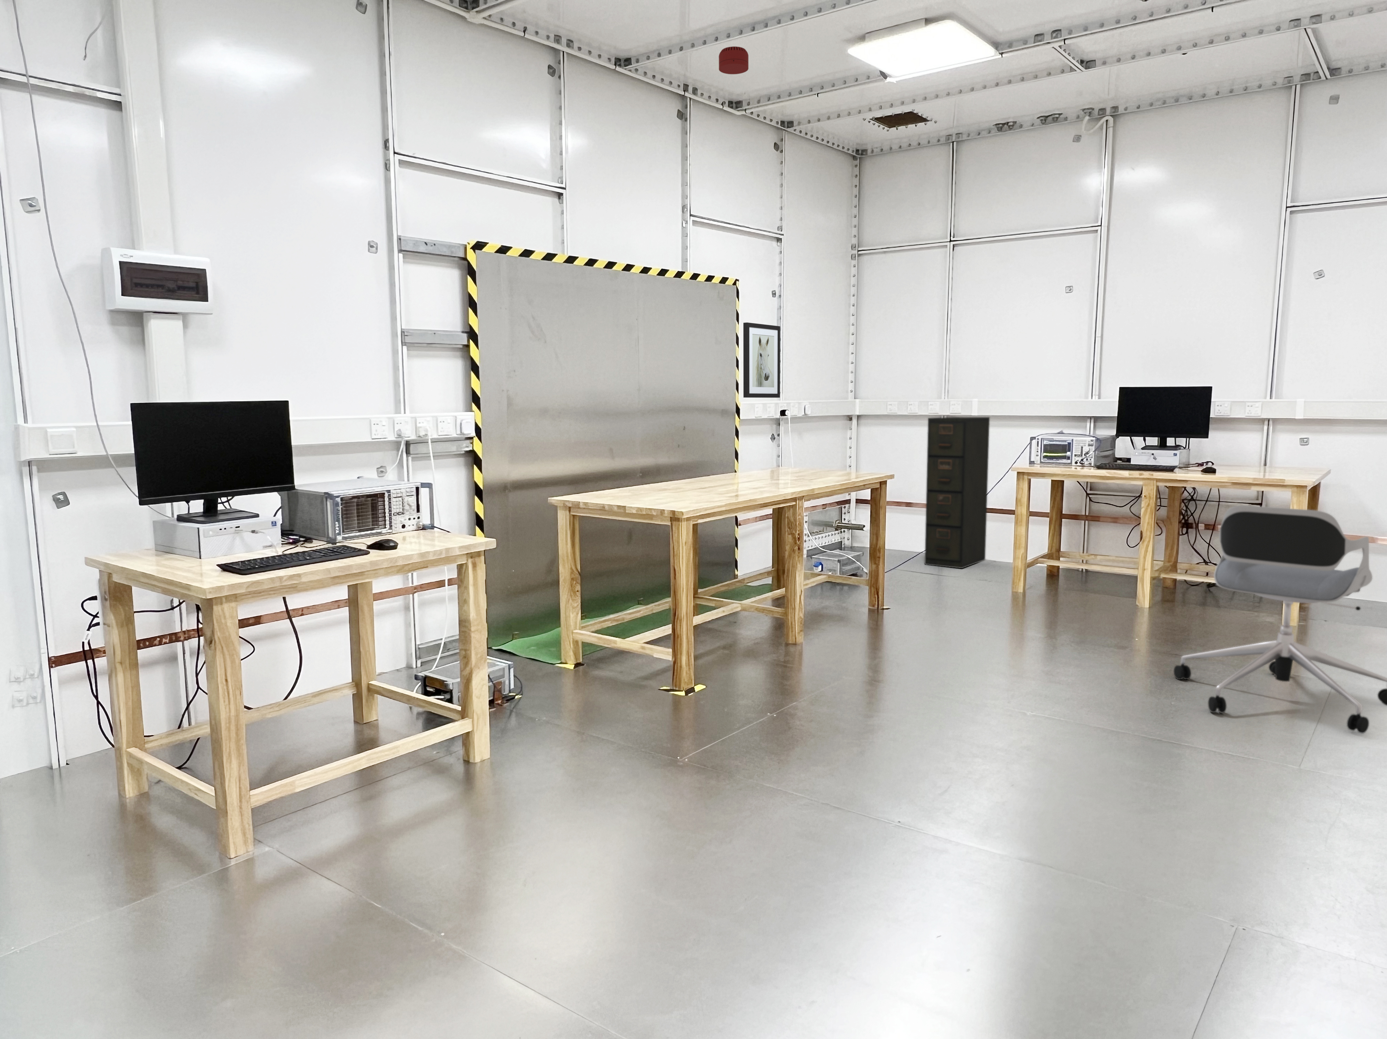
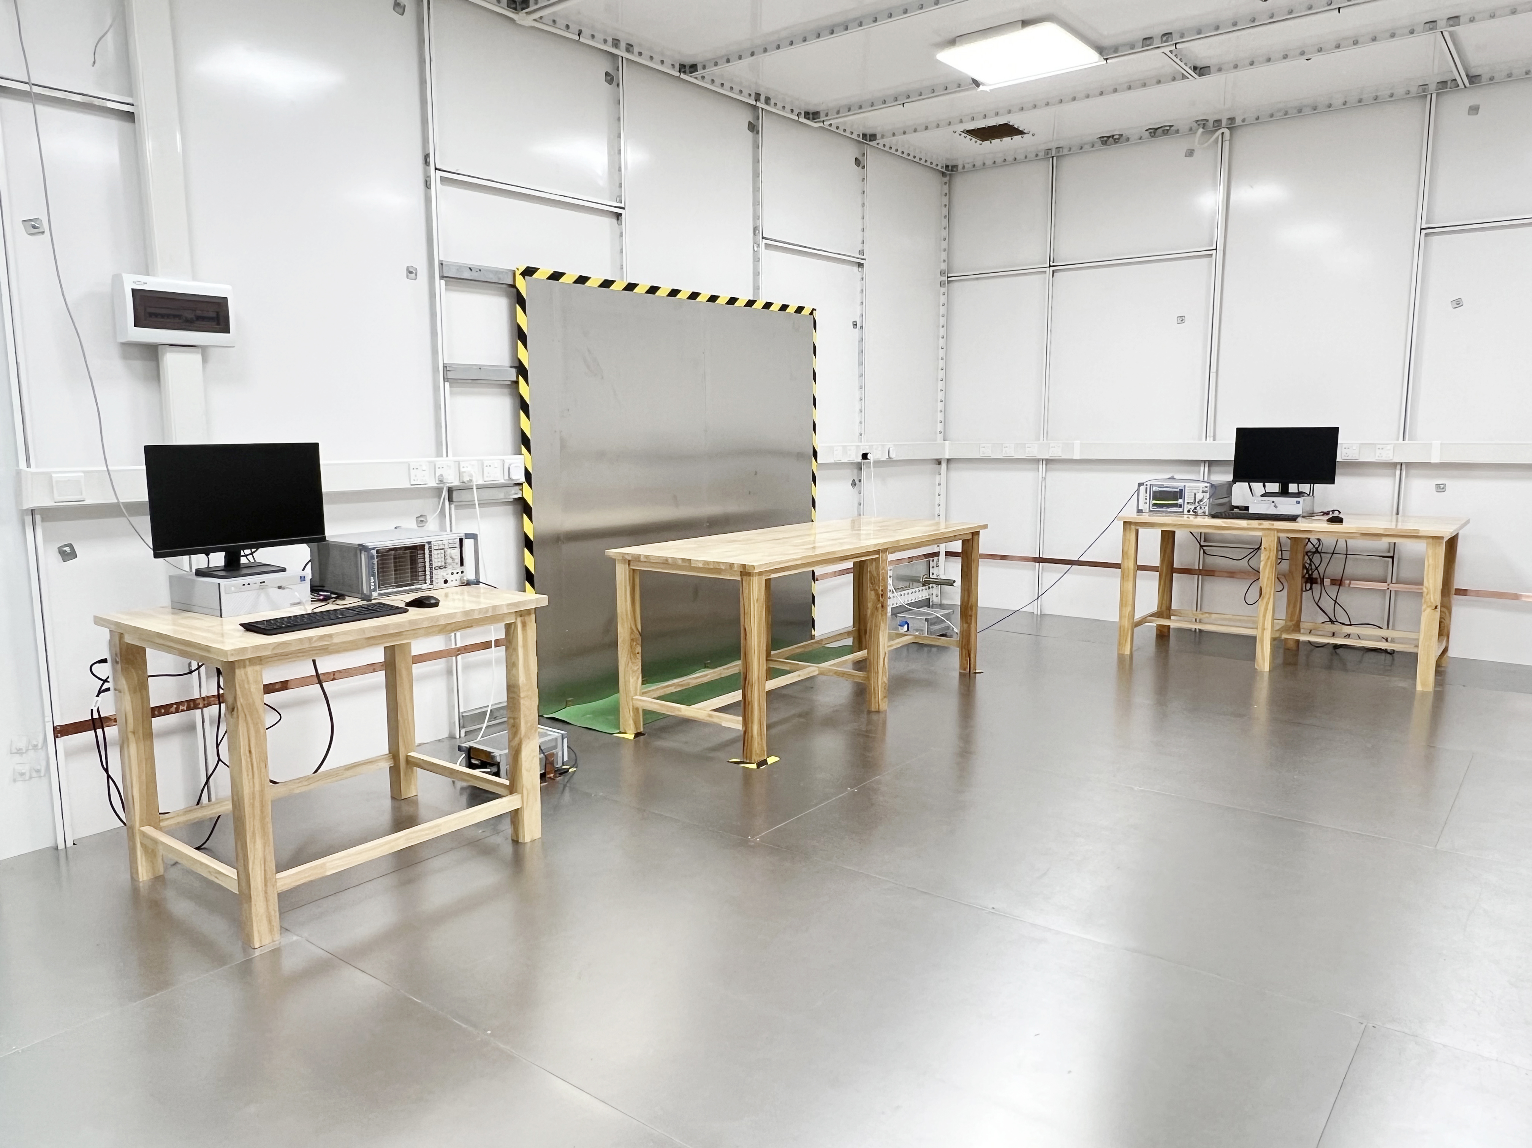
- wall art (762, 361)
- filing cabinet (957, 491)
- office chair (1278, 600)
- smoke detector (734, 60)
